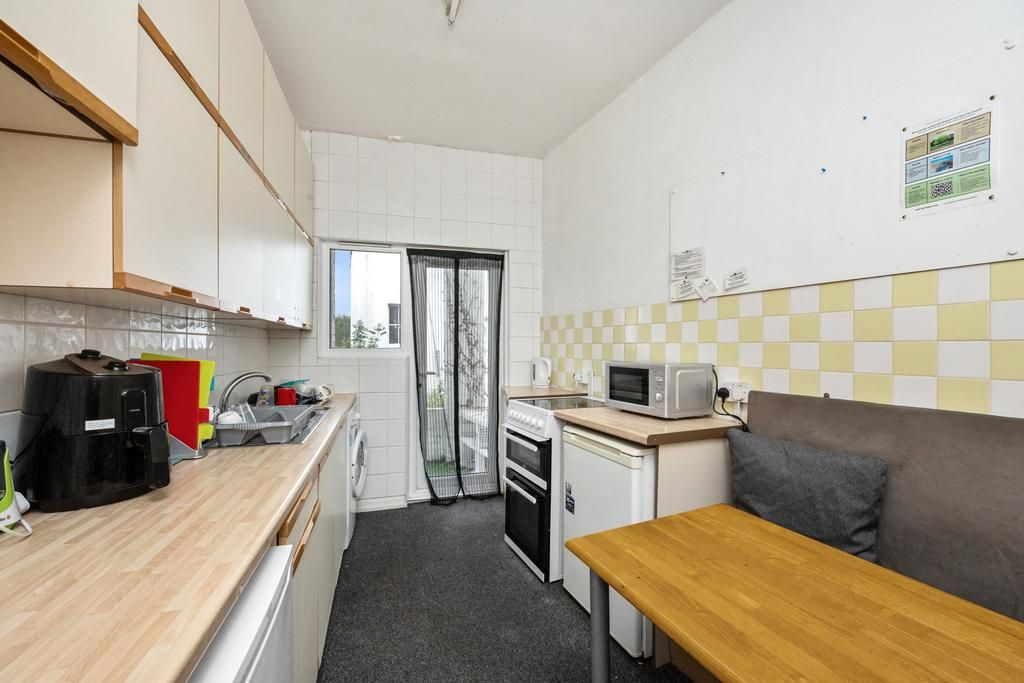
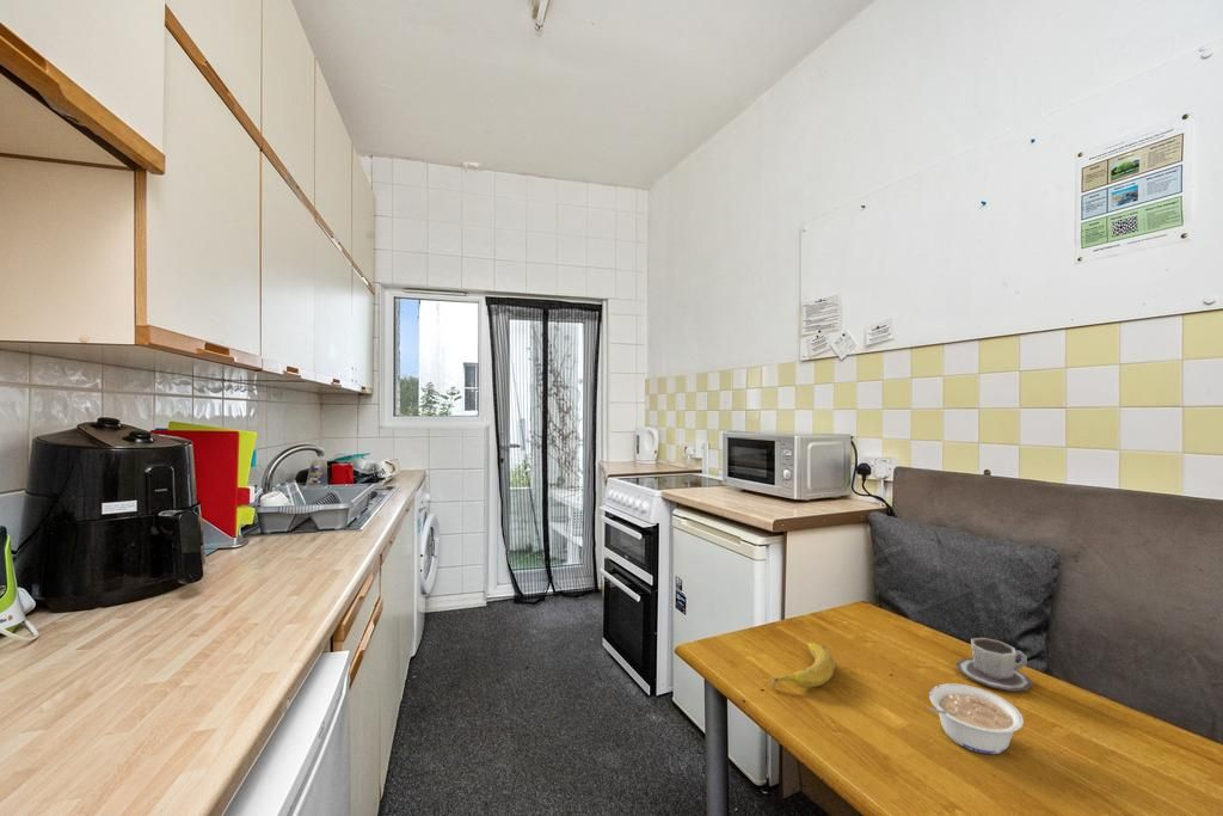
+ cup (992, 661)
+ fruit (809, 667)
+ legume (973, 719)
